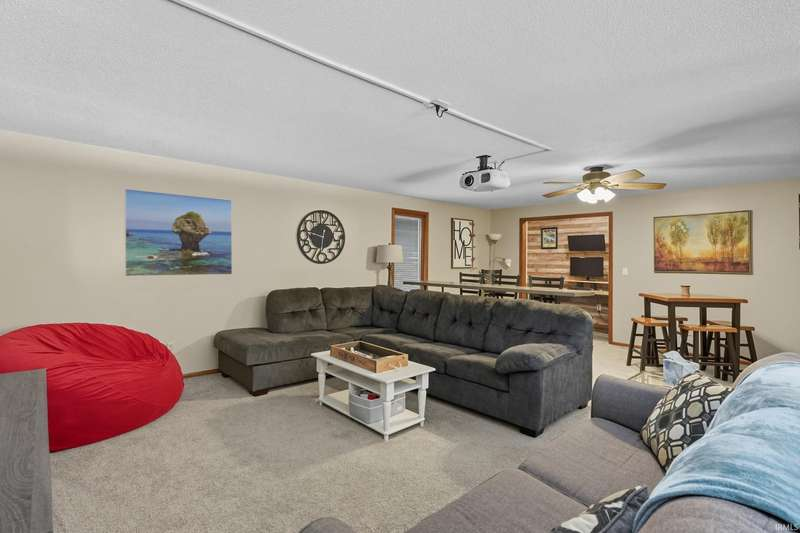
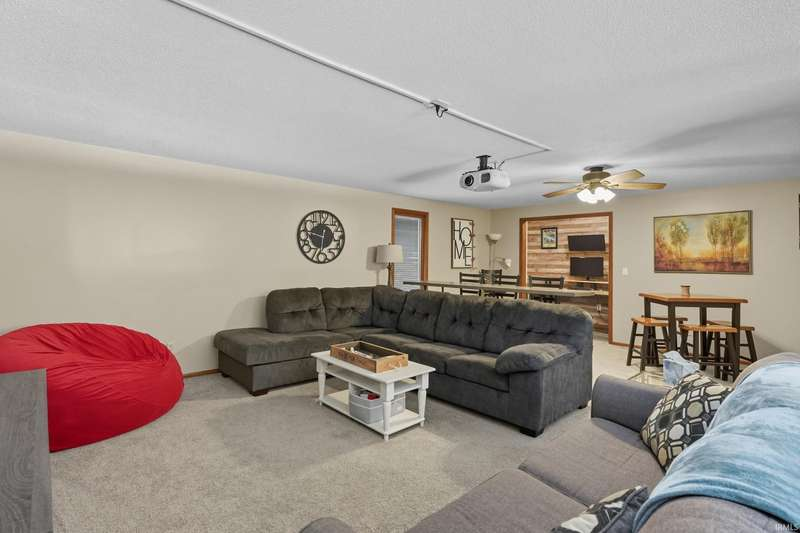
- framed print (182, 235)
